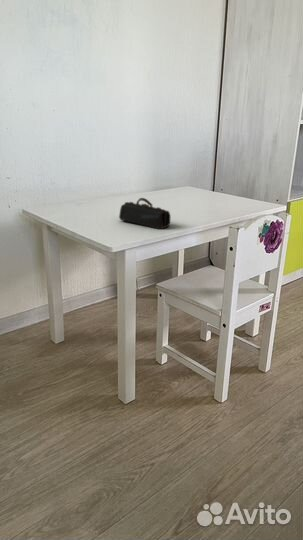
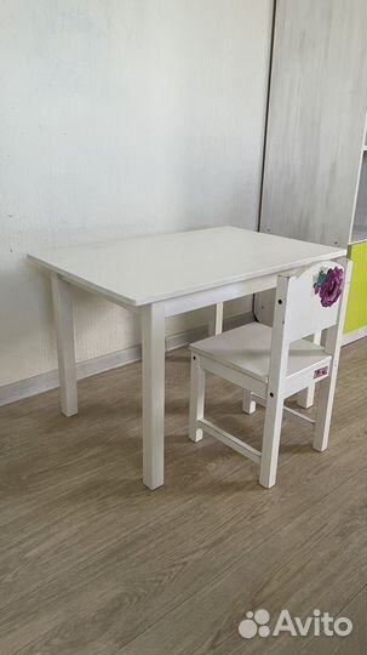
- pencil case (144, 210)
